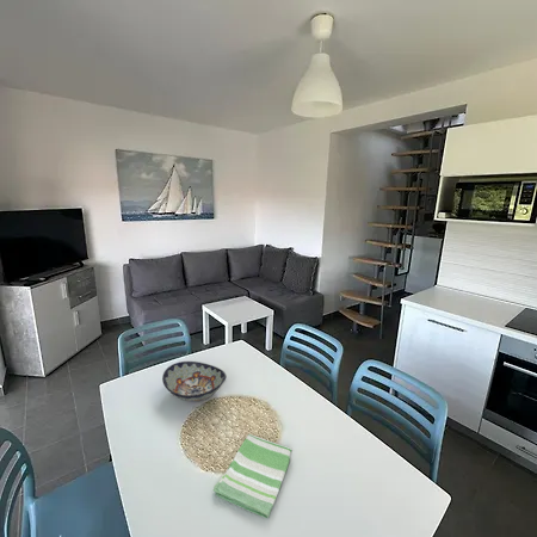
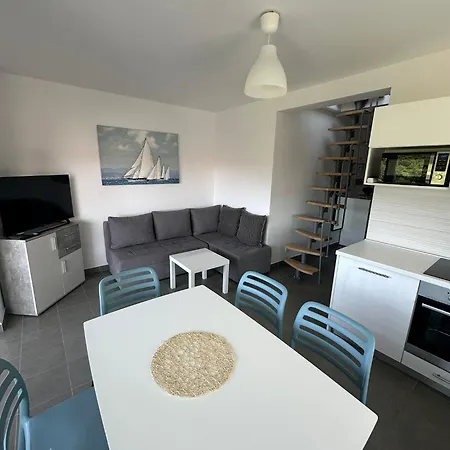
- decorative bowl (195, 384)
- dish towel (255, 469)
